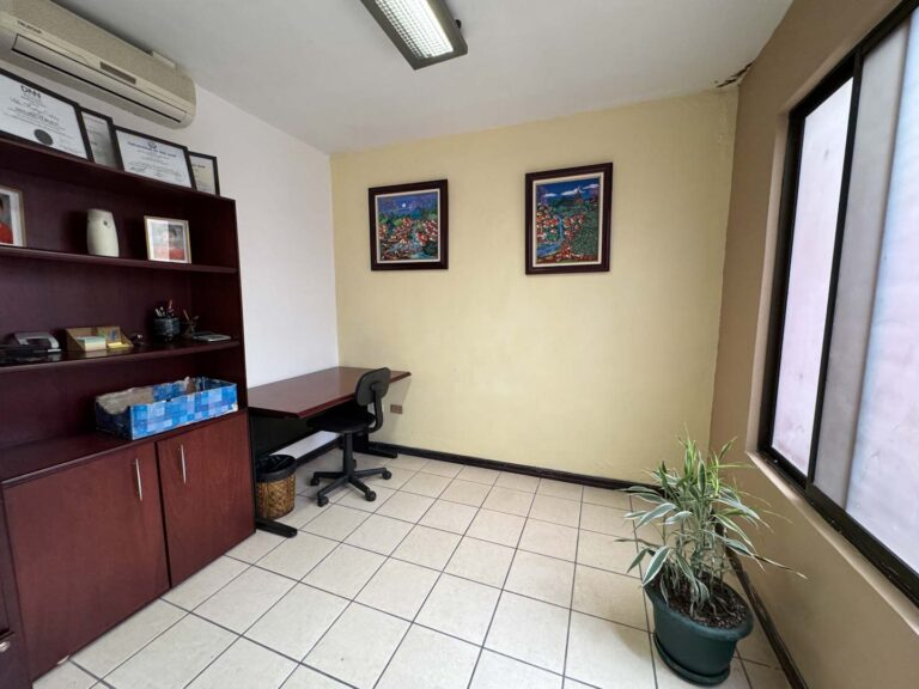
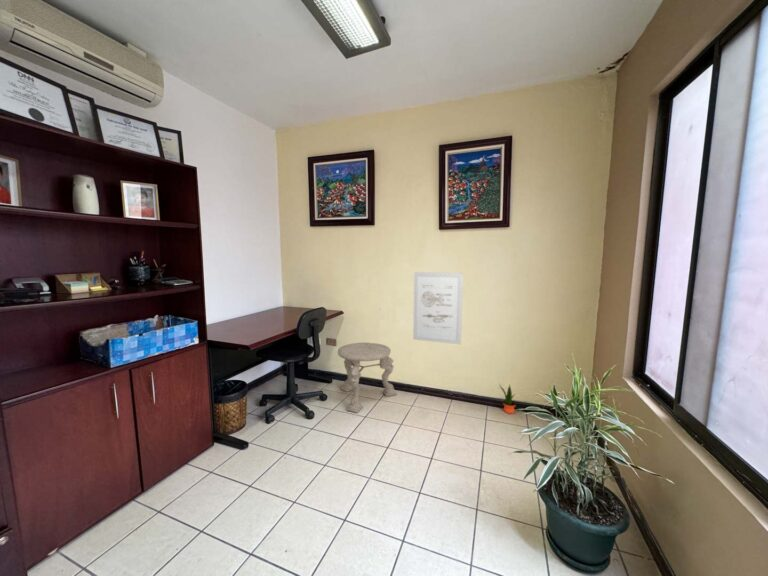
+ potted plant (507, 397)
+ wall art (437, 307)
+ side table (360, 374)
